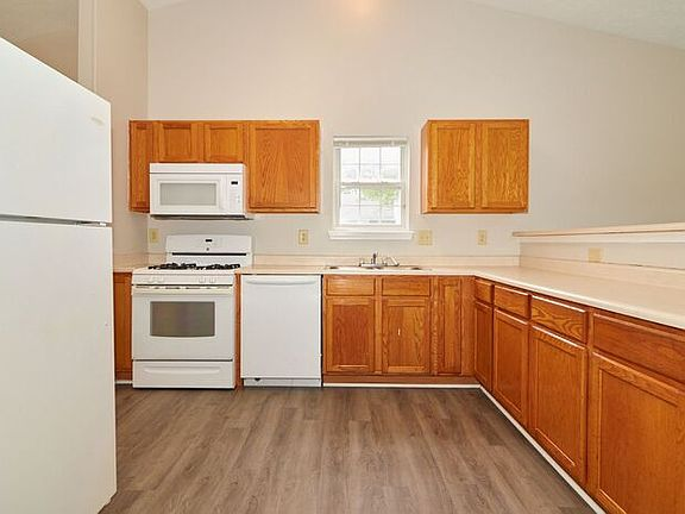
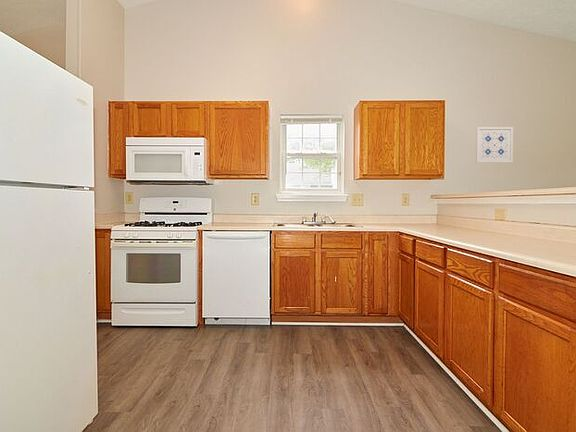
+ wall art (494, 145)
